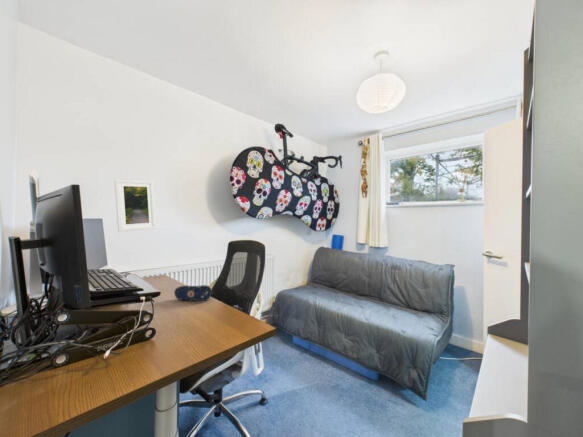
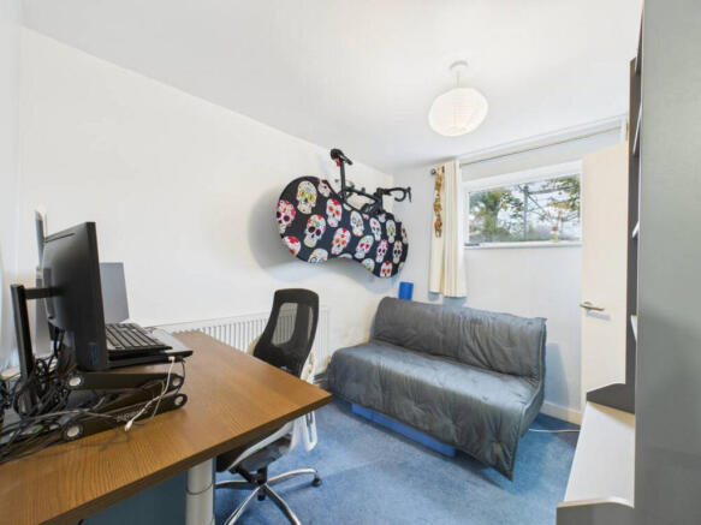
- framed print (136, 205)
- pencil case (193, 292)
